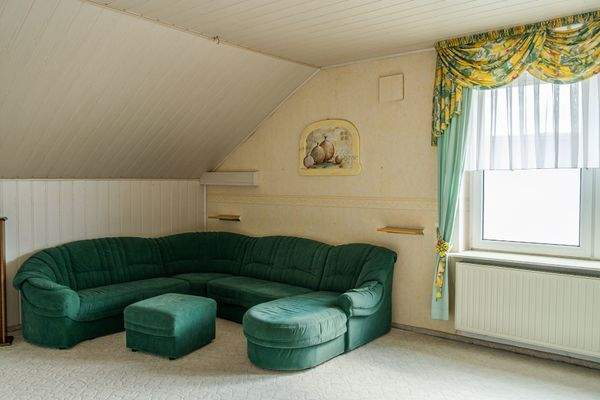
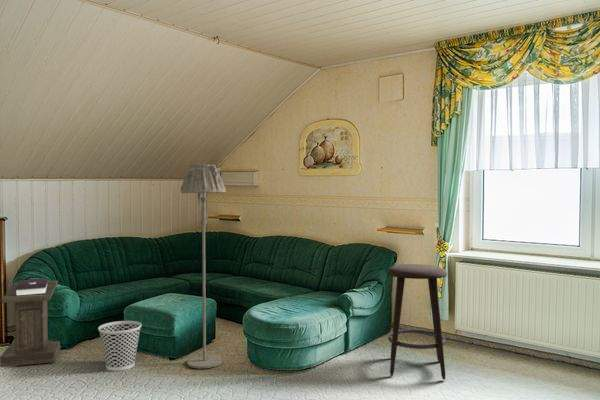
+ lectern (31, 318)
+ wastebasket (120, 346)
+ stool (416, 329)
+ floor lamp (203, 263)
